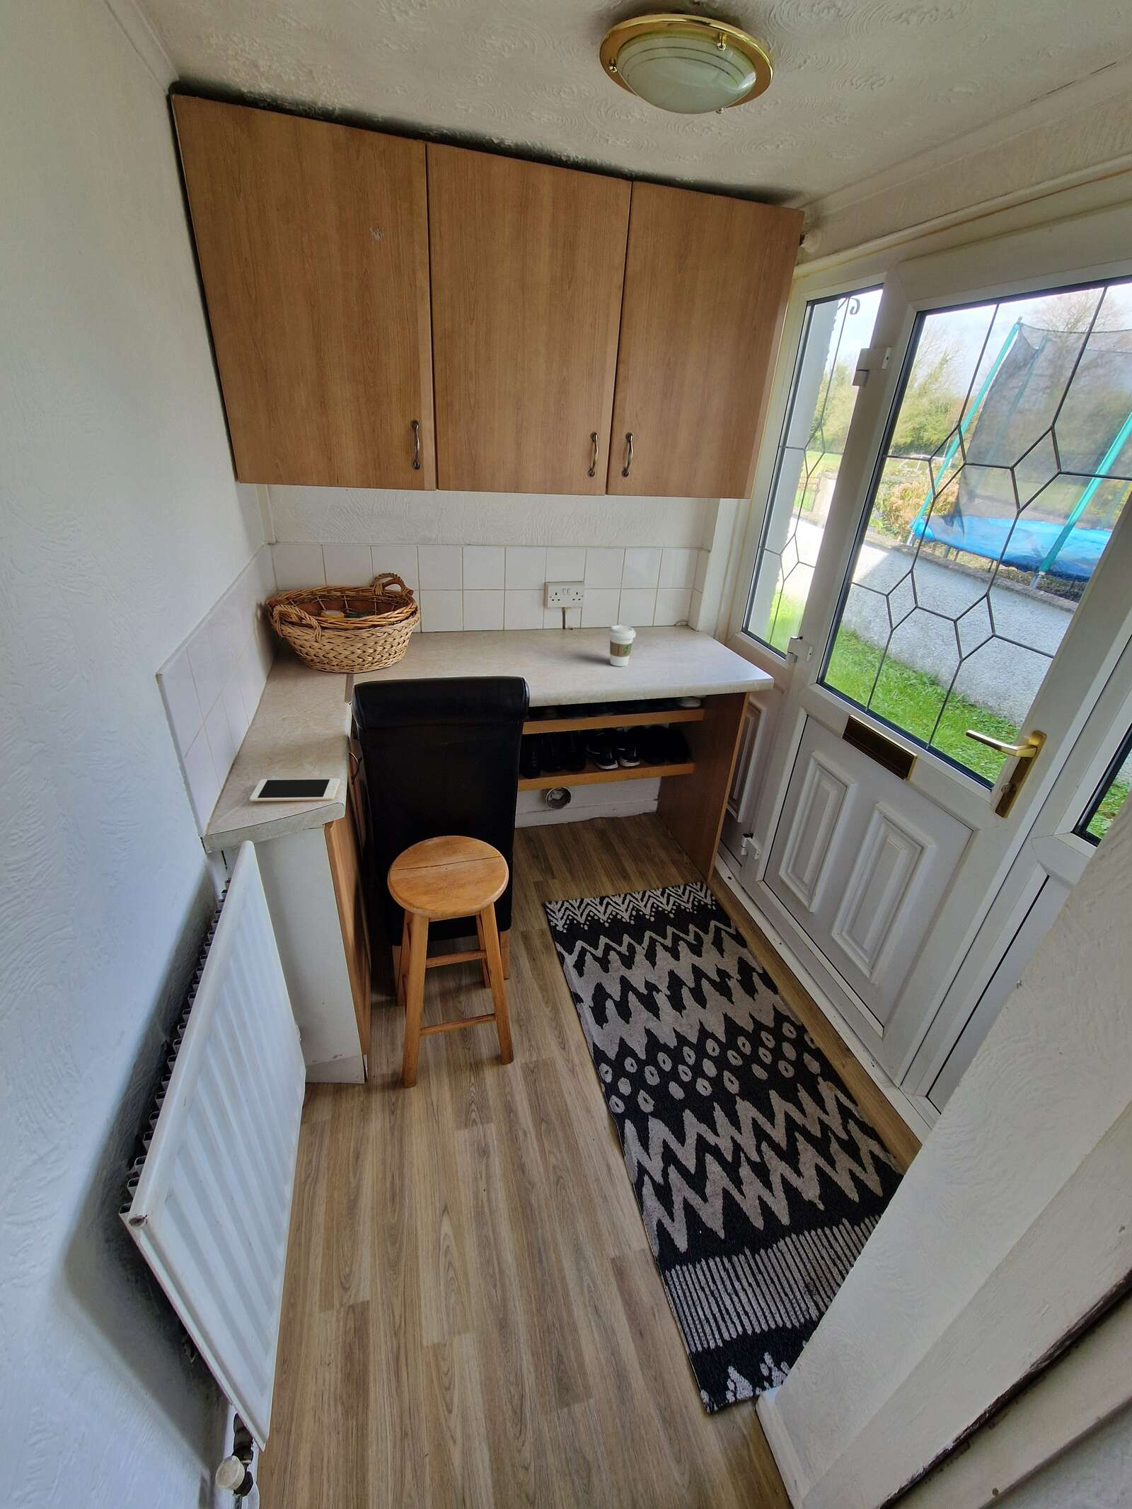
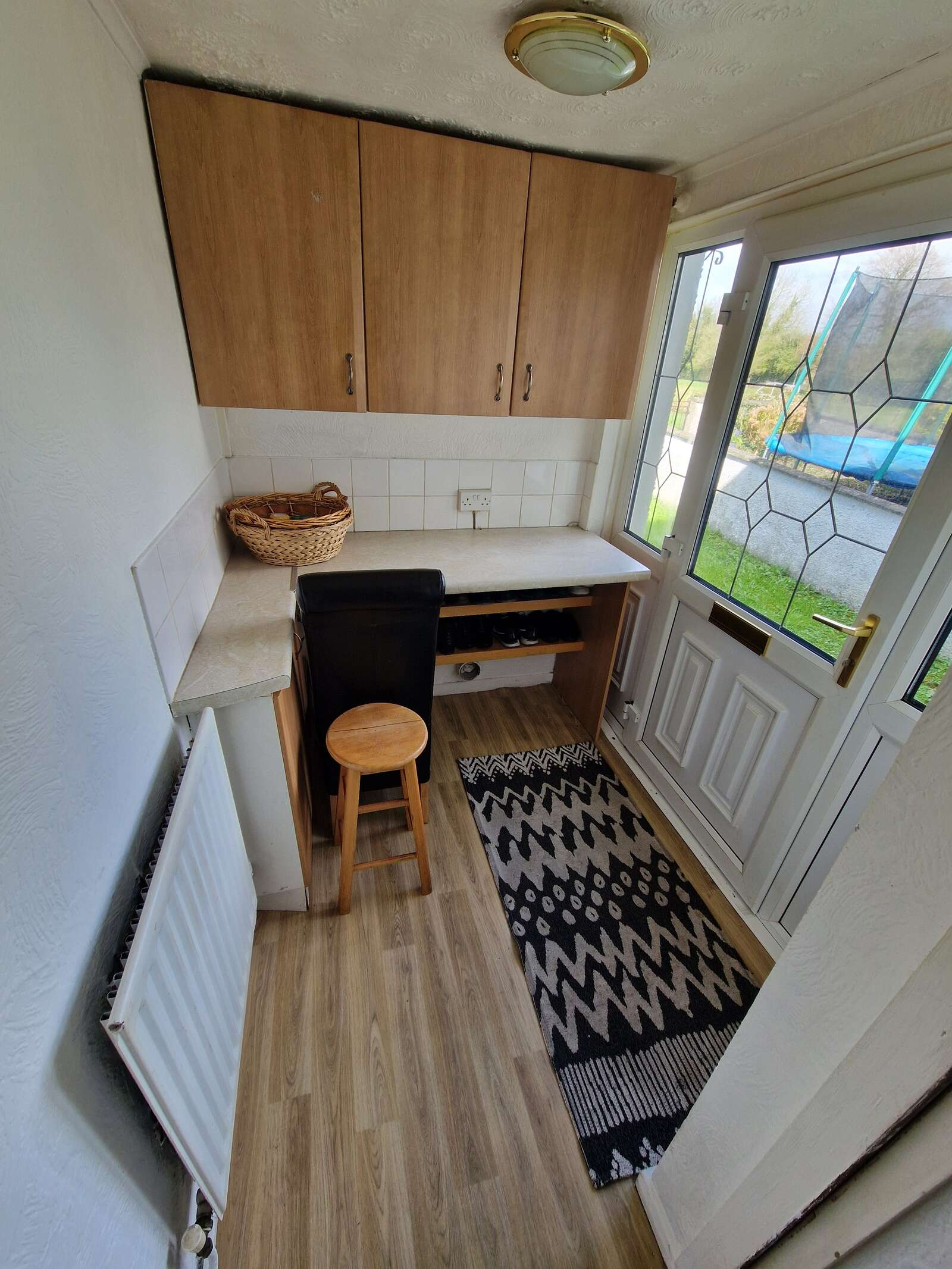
- coffee cup (621, 646)
- cell phone (296, 790)
